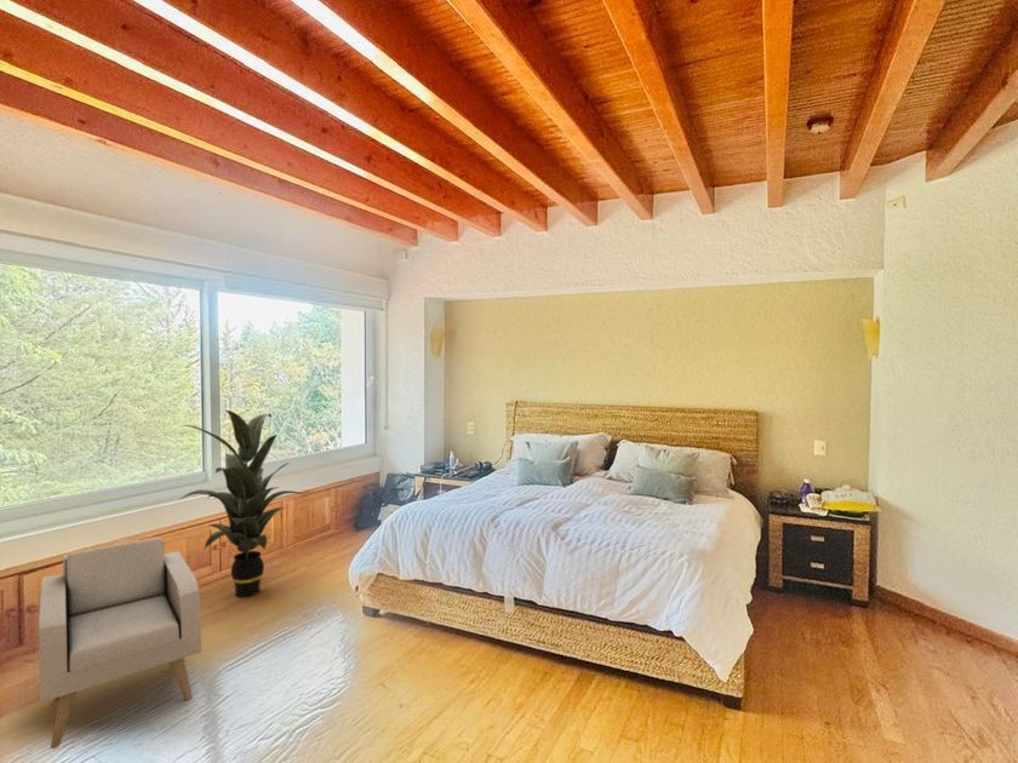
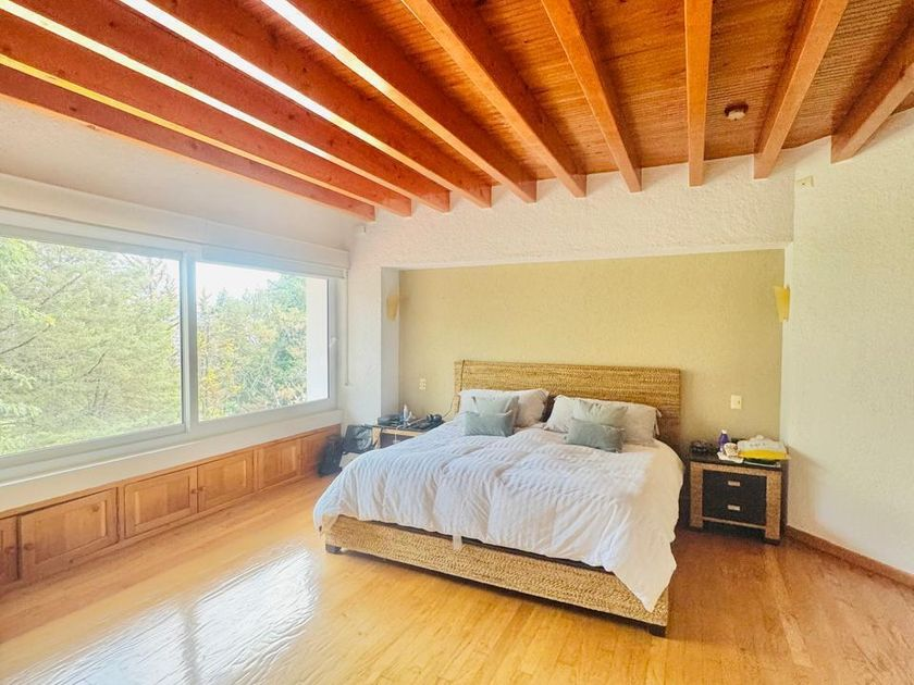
- armchair (120, 624)
- indoor plant (238, 501)
